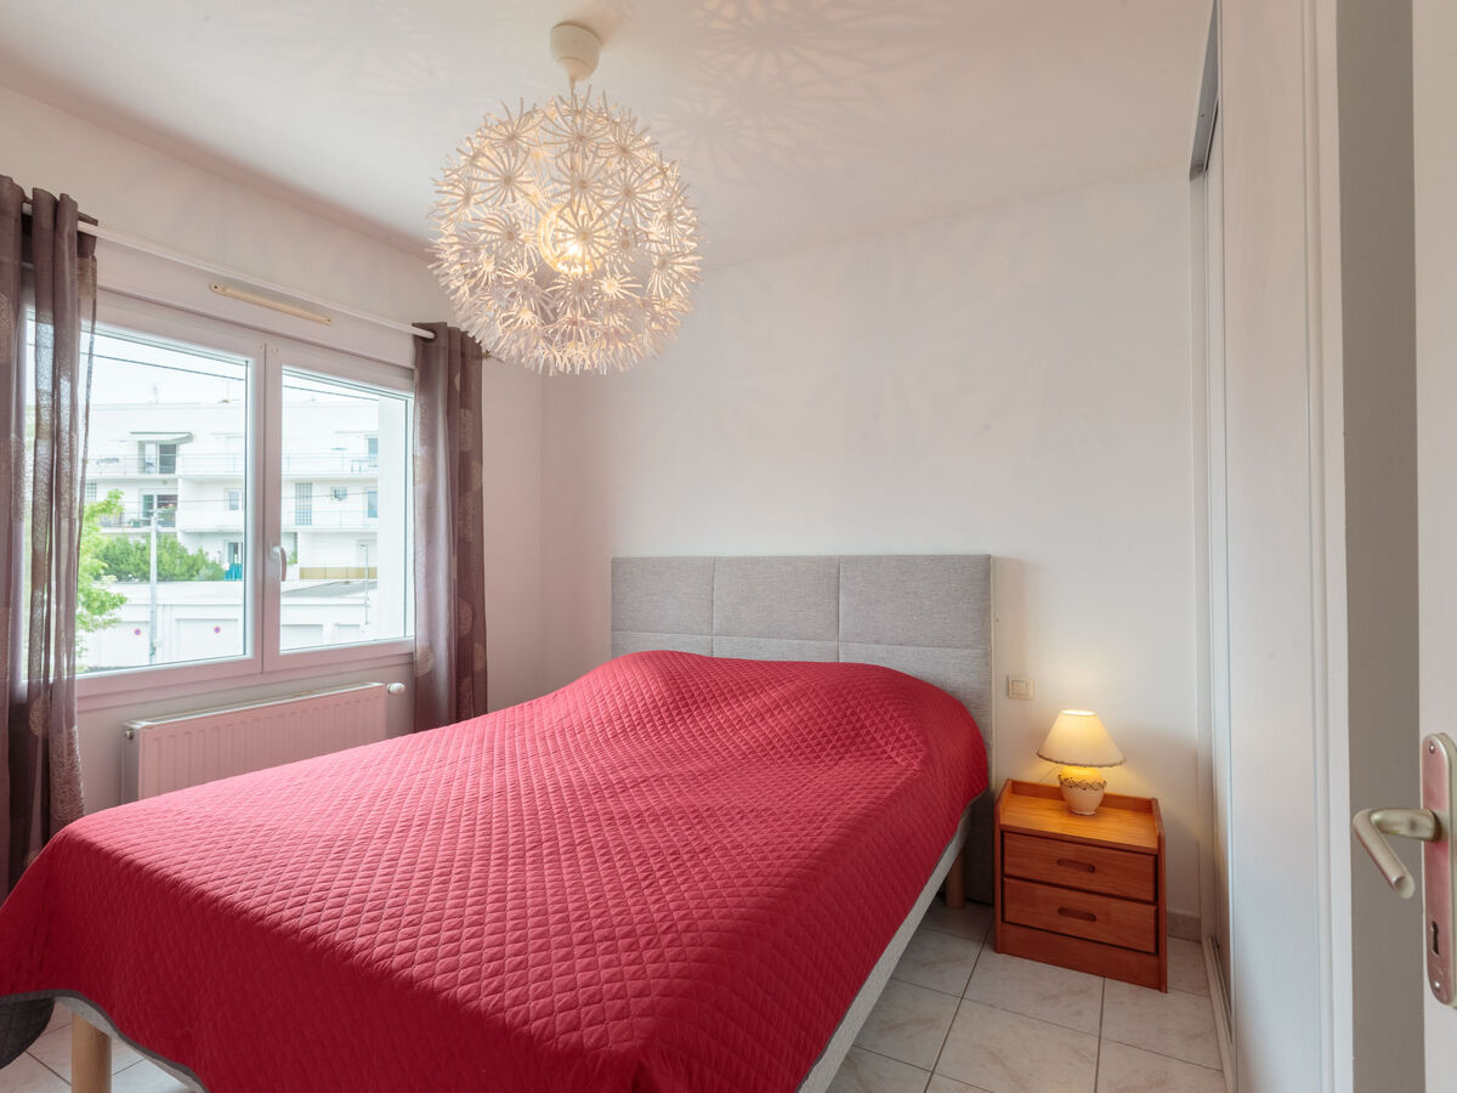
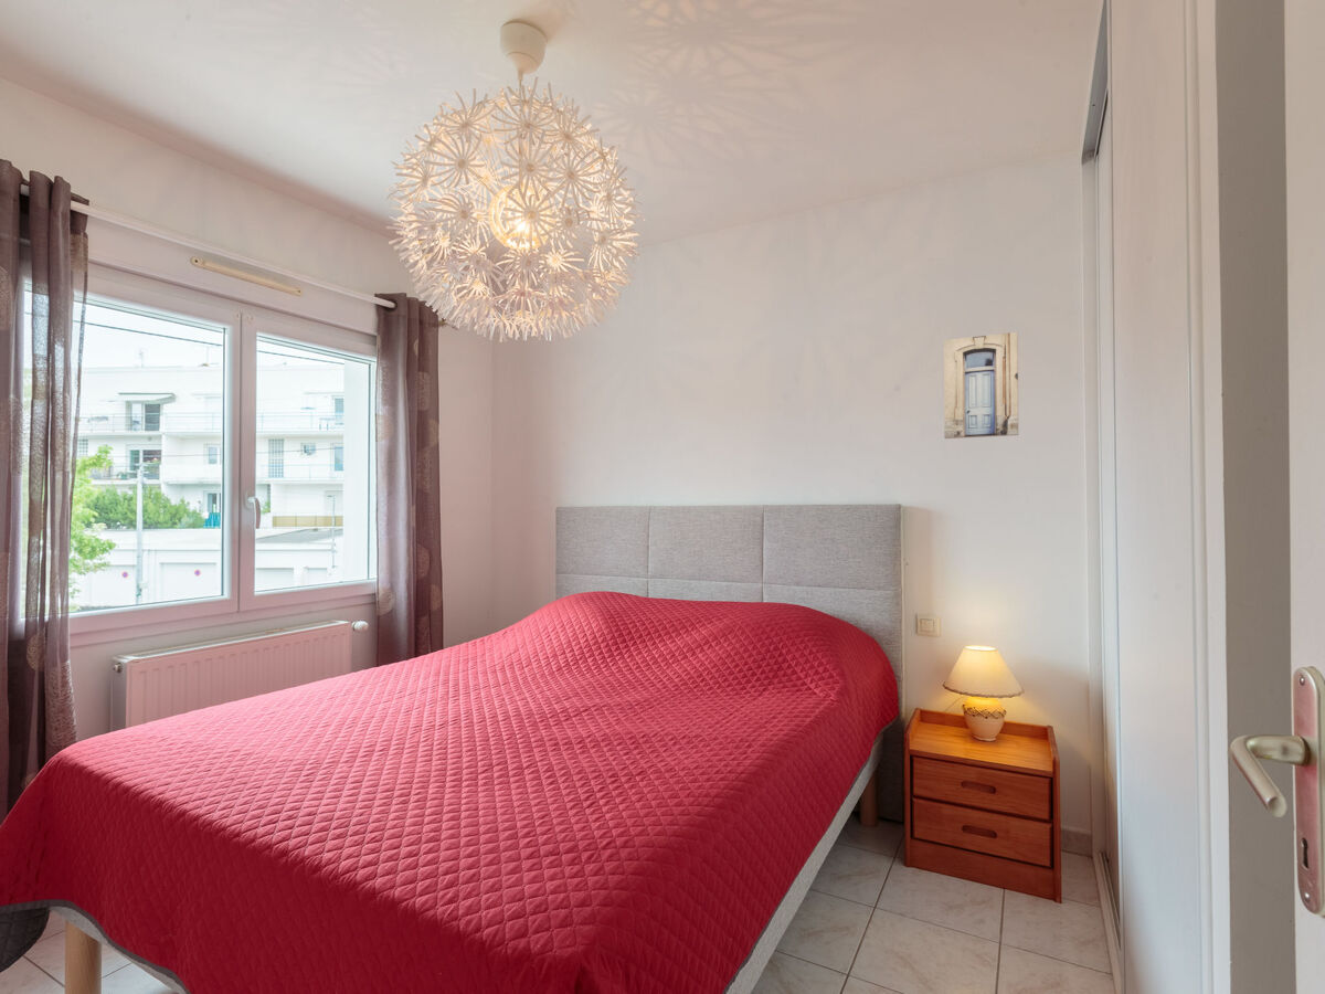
+ wall art (981, 387)
